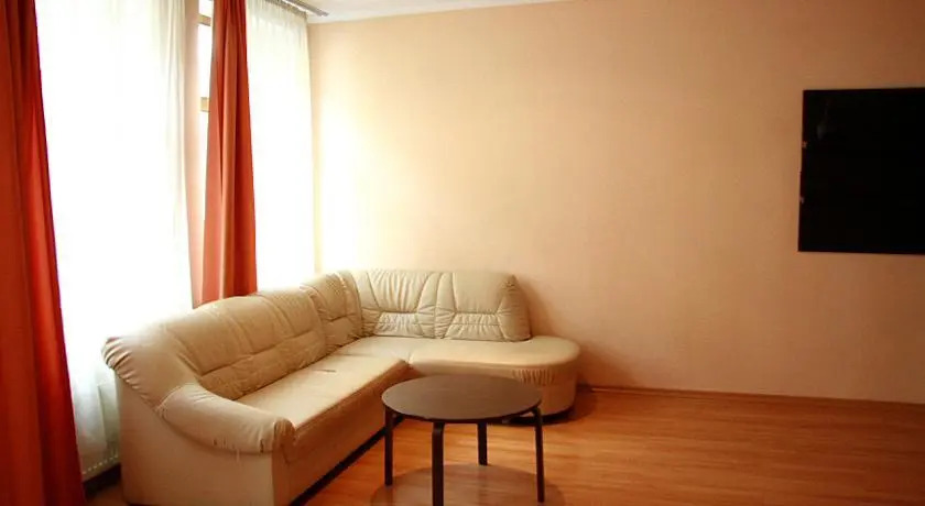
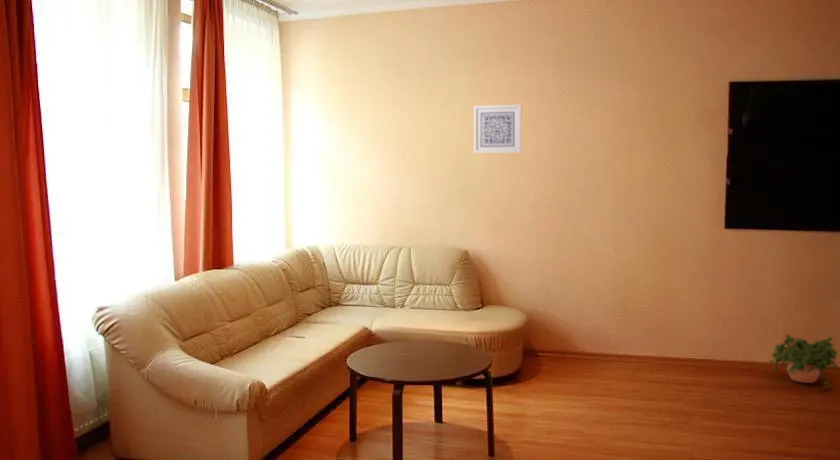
+ potted plant (802, 358)
+ wall art (497, 129)
